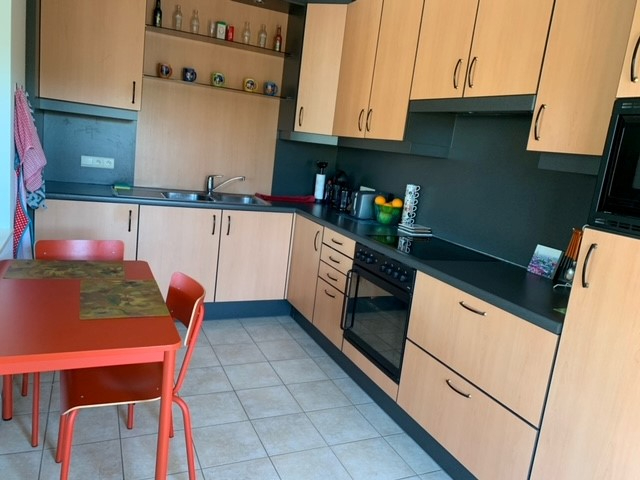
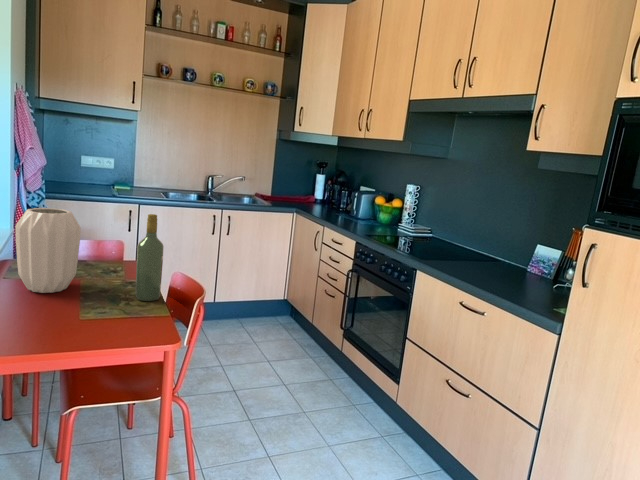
+ wine bottle (150, 257)
+ vase (48, 250)
